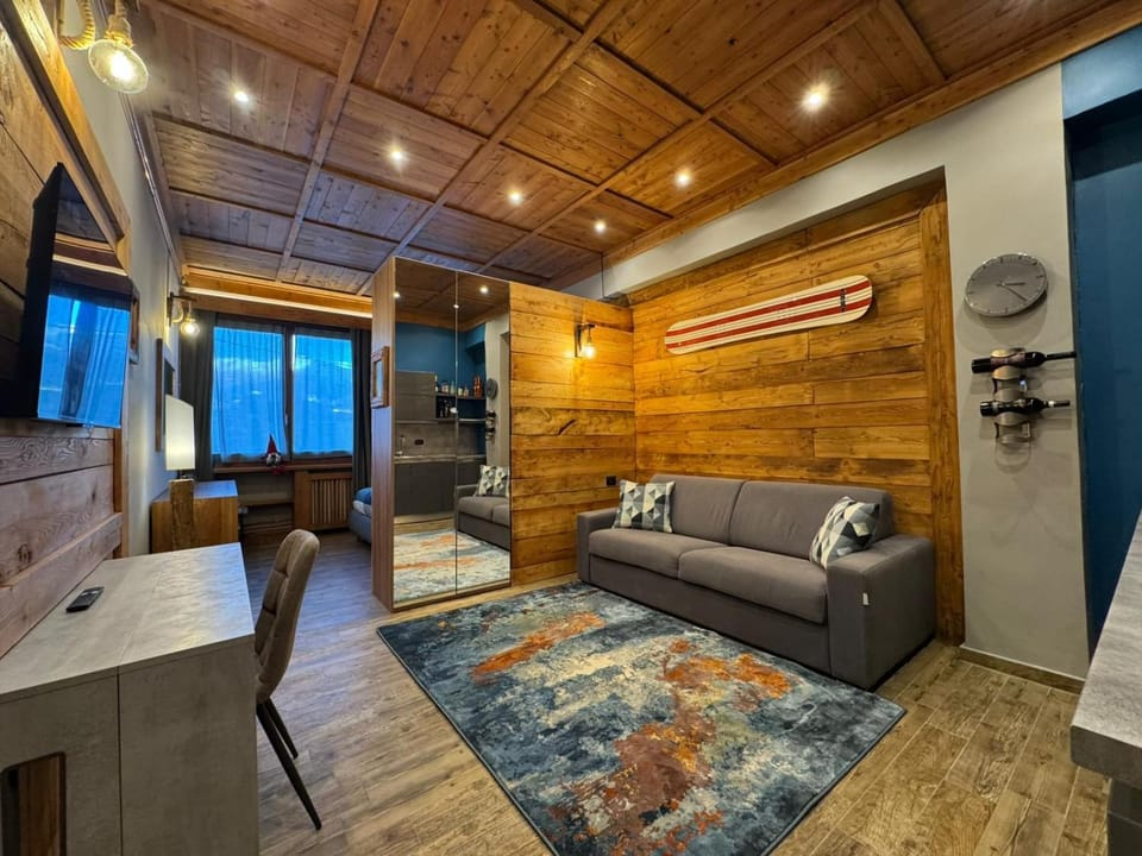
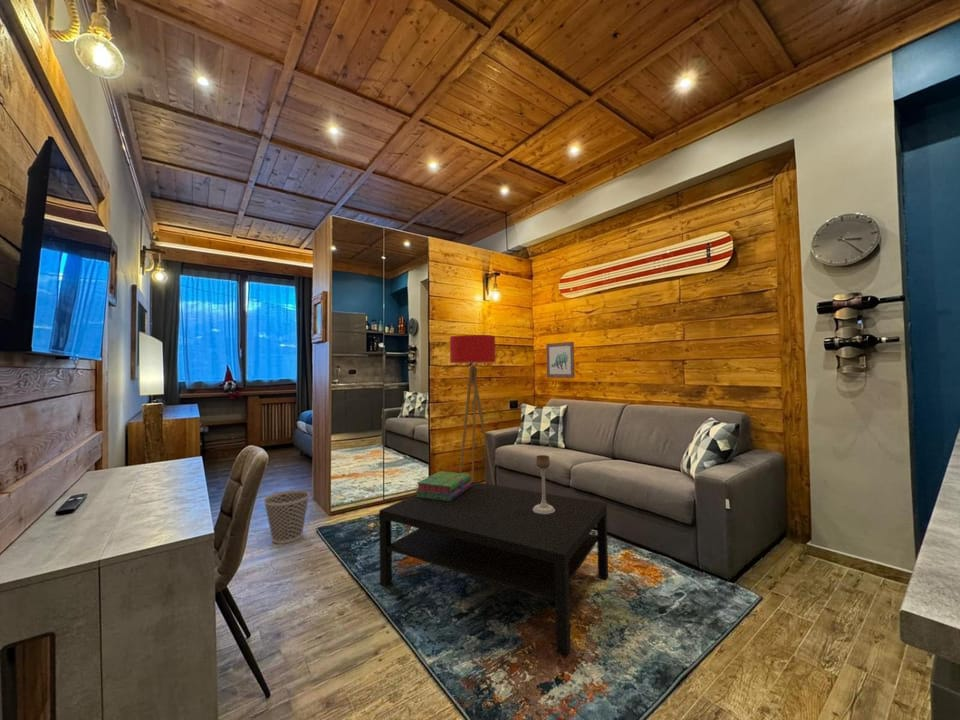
+ wall art (560, 360)
+ stack of books (444, 484)
+ candle holder (543, 482)
+ floor lamp (473, 417)
+ wastebasket (287, 517)
+ coffee table (494, 543)
